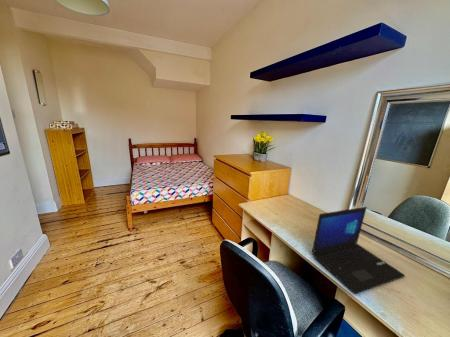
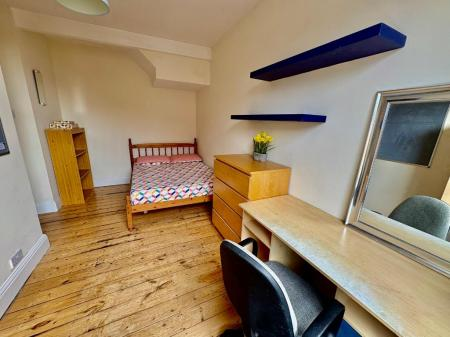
- laptop (359, 245)
